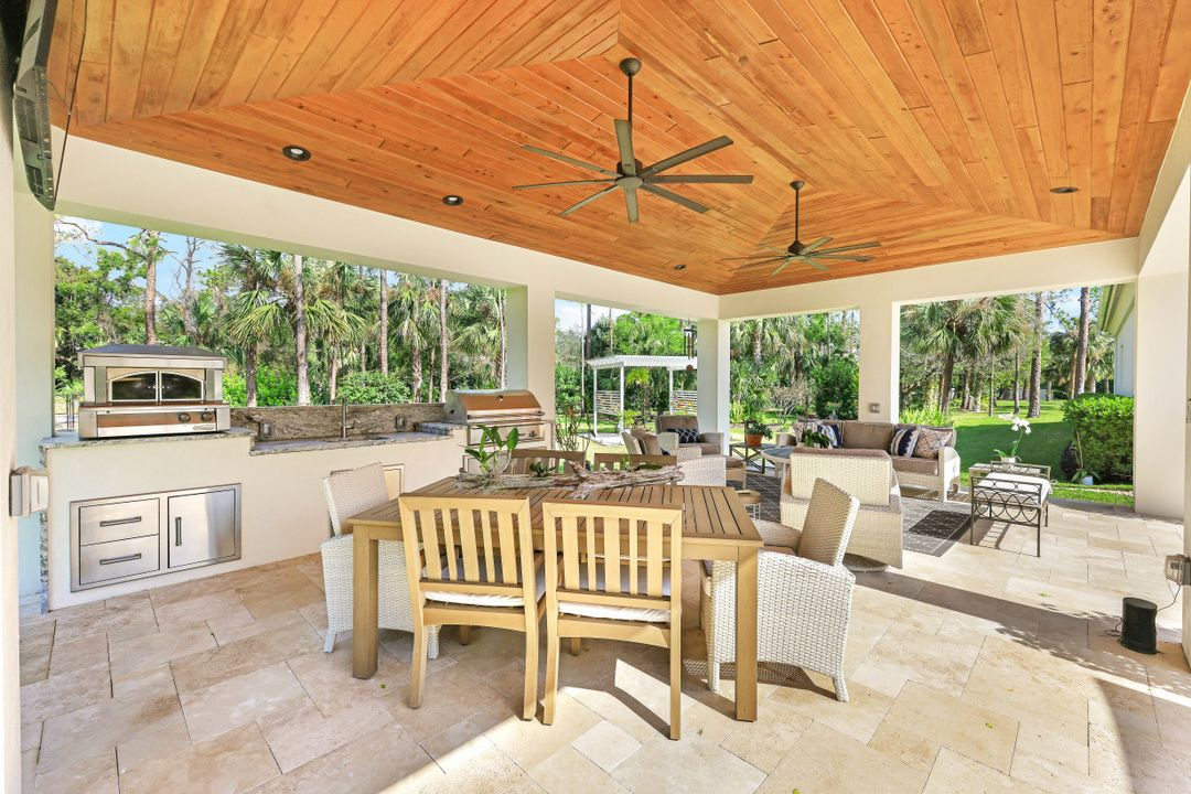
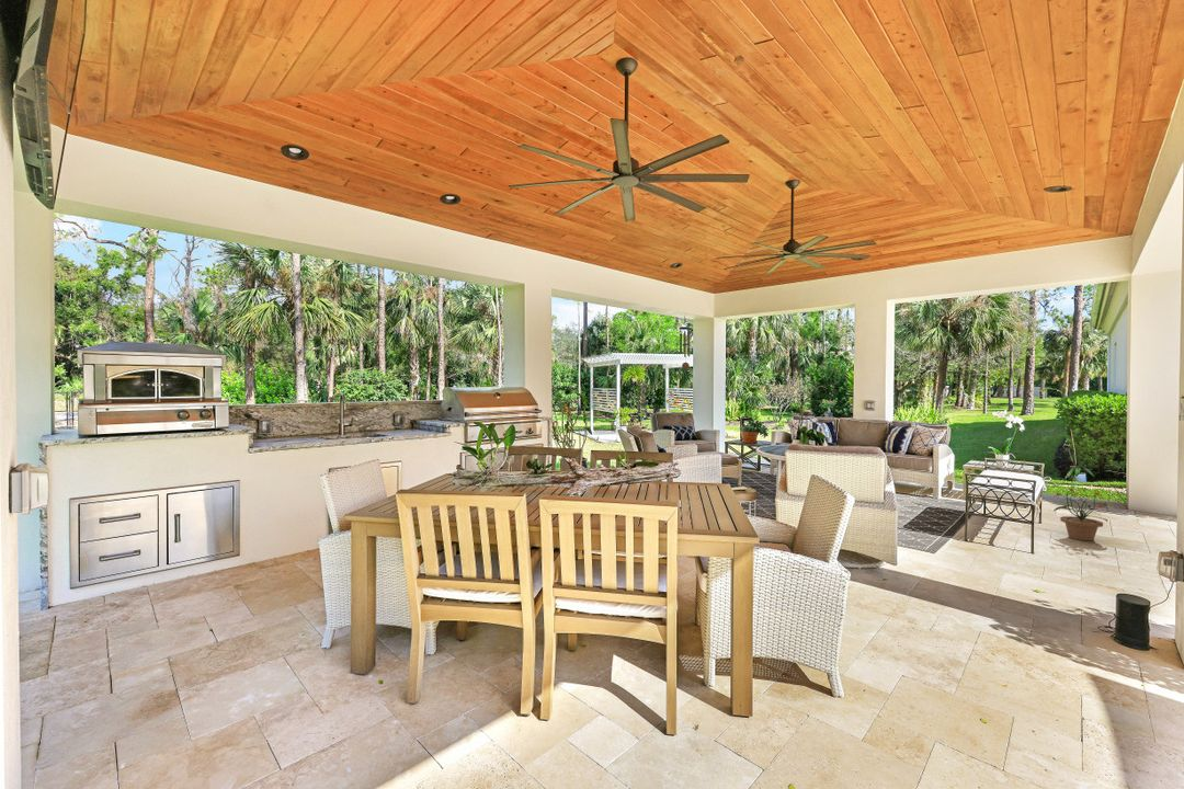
+ potted plant (1080, 513)
